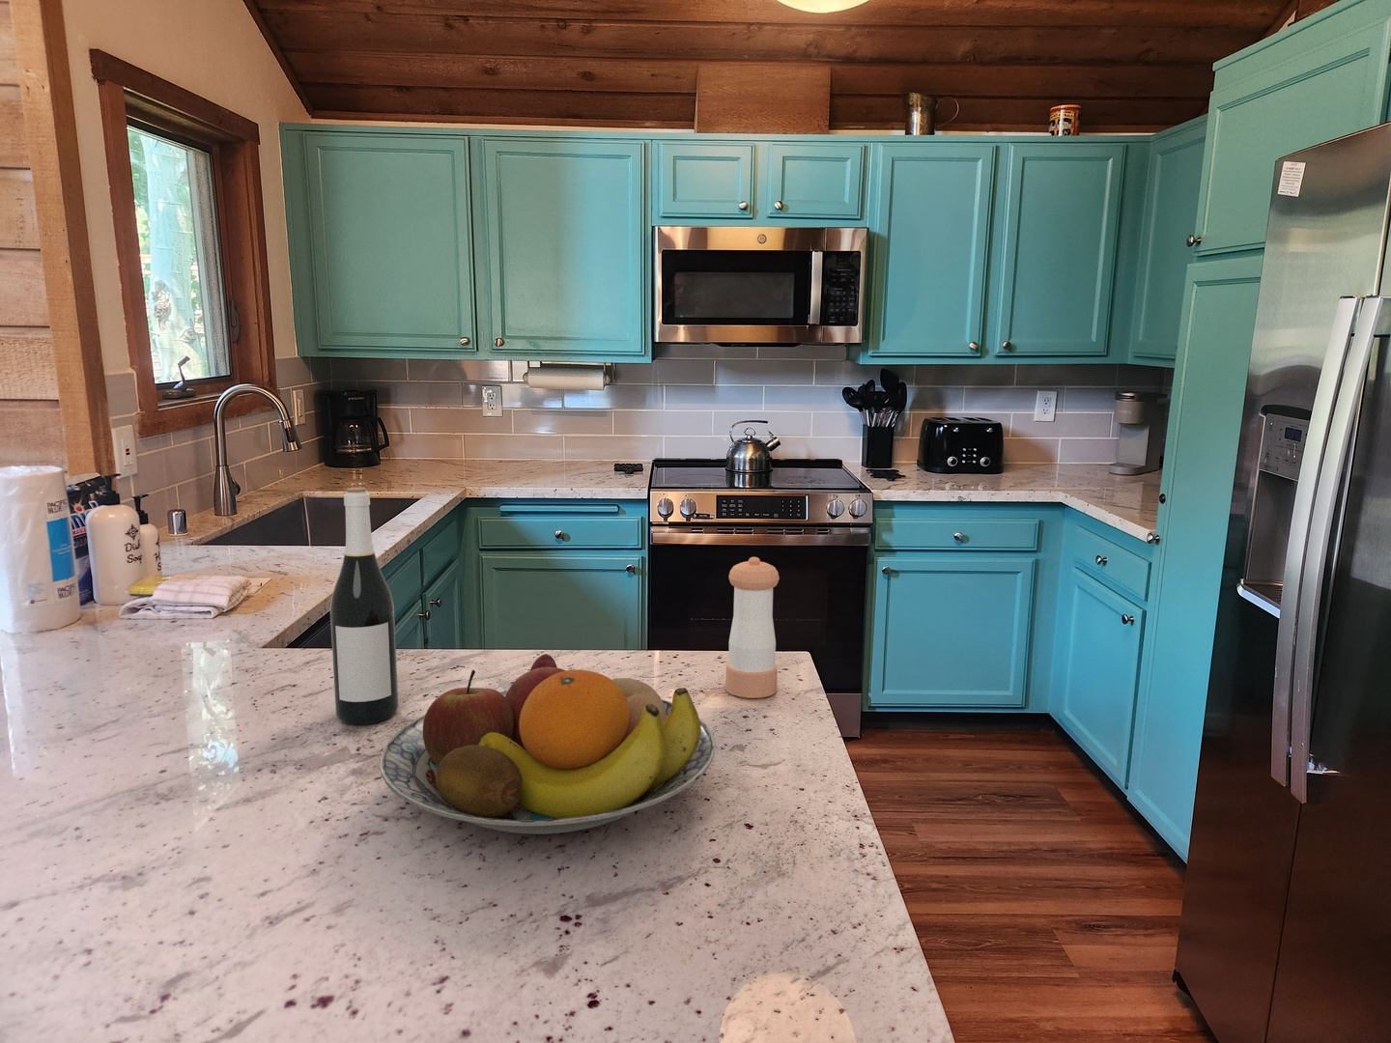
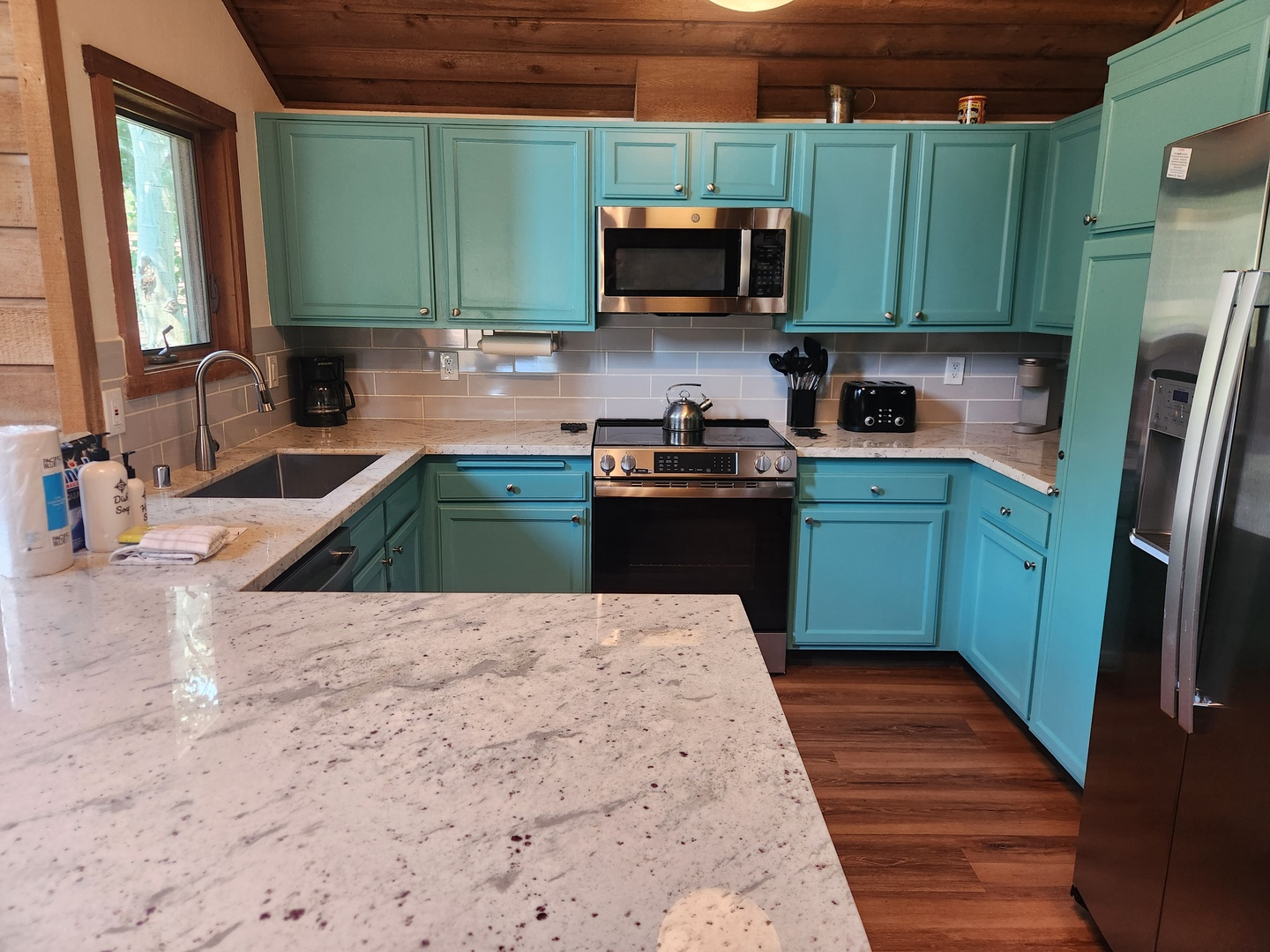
- fruit bowl (552, 730)
- pepper shaker (752, 623)
- wine bottle (361, 604)
